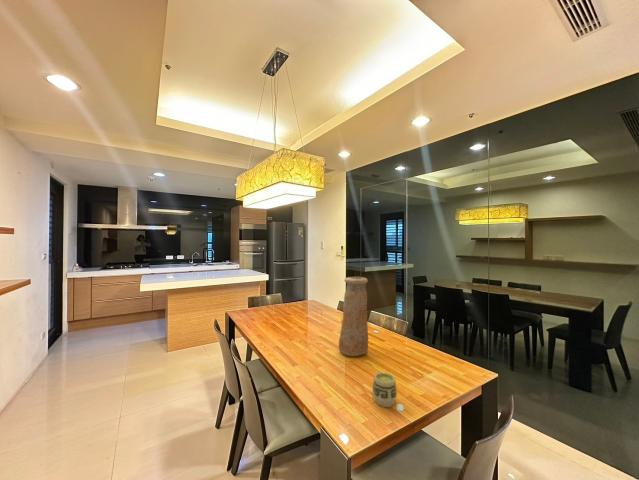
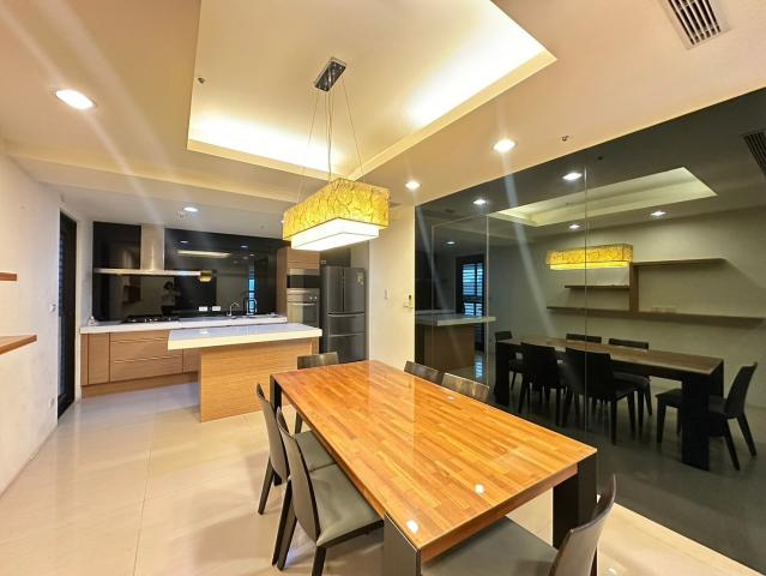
- cup (384, 389)
- vase (353, 314)
